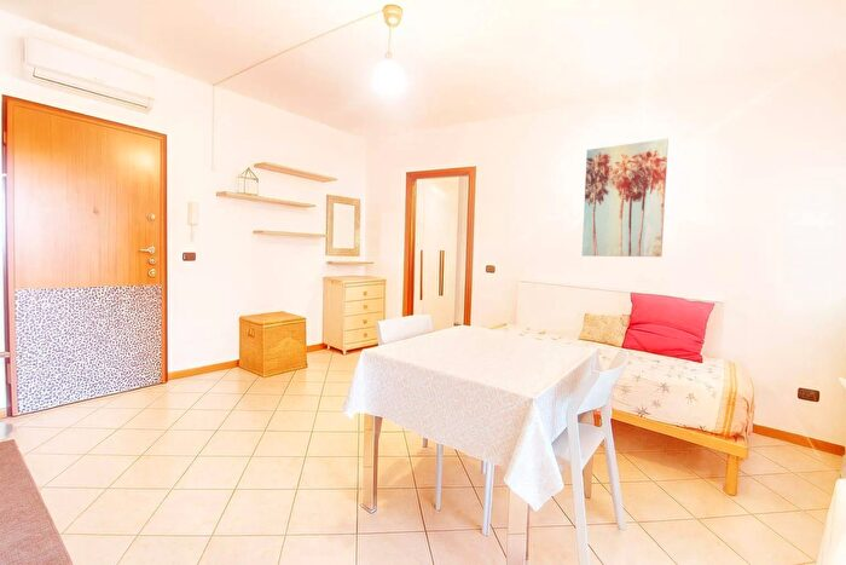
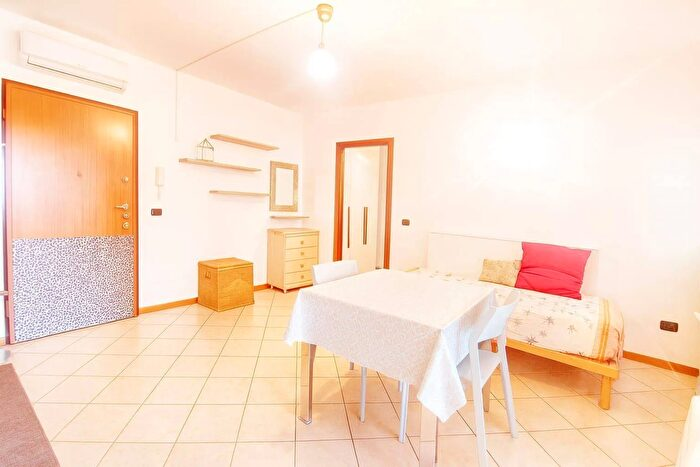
- wall art (622, 201)
